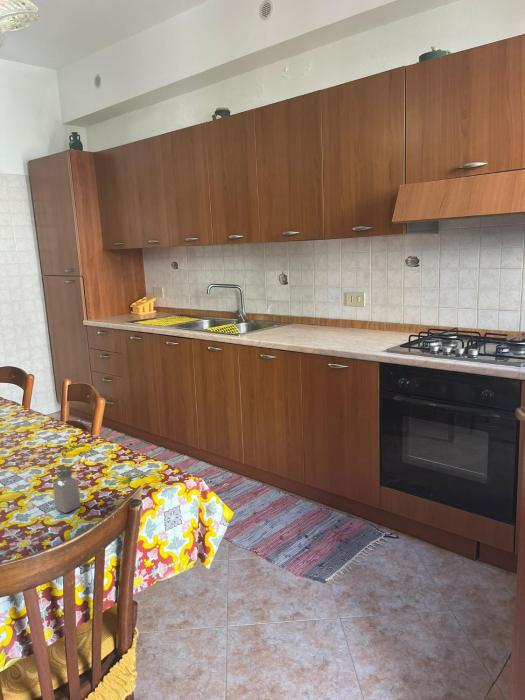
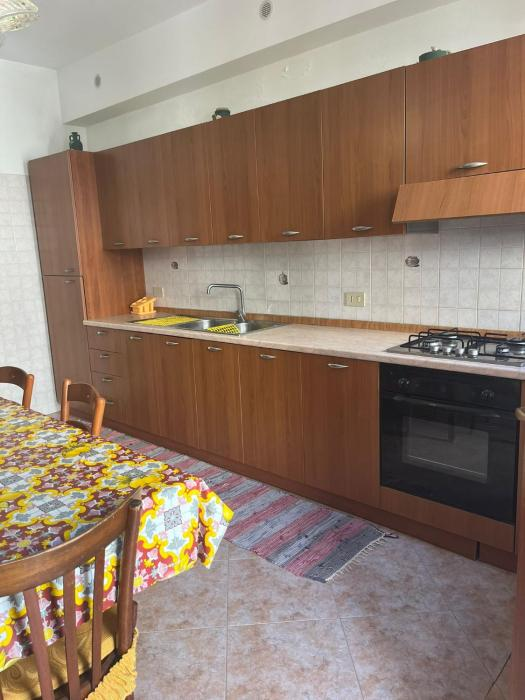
- saltshaker (66, 488)
